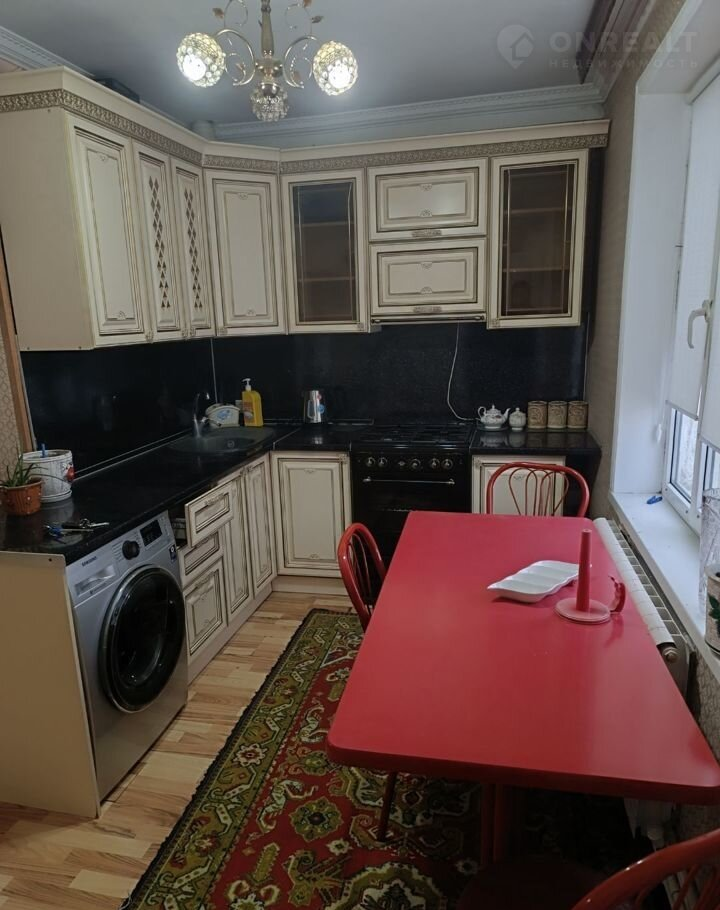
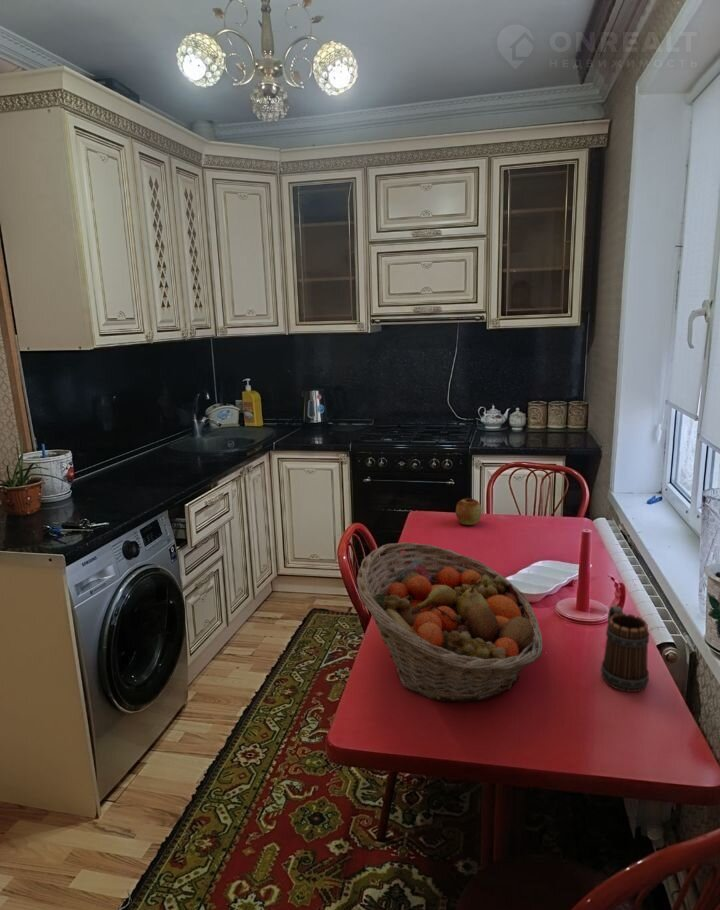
+ mug (622, 645)
+ fruit basket (448, 612)
+ apple (468, 509)
